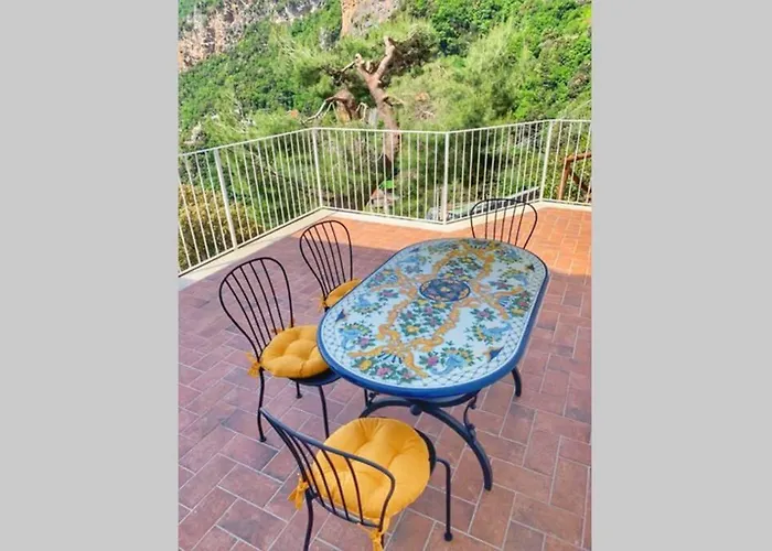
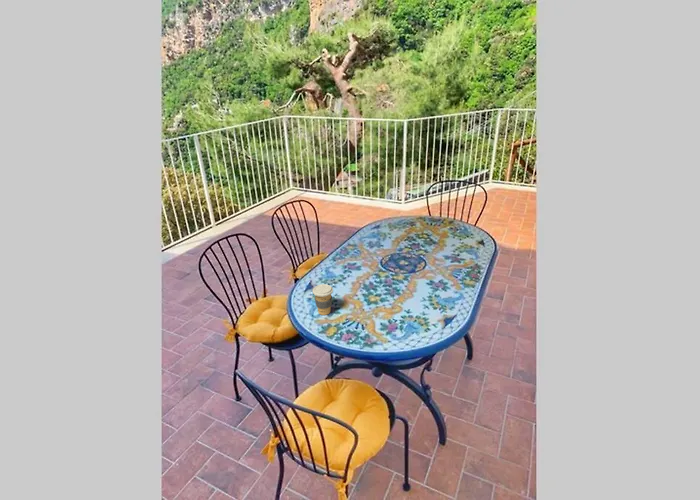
+ coffee cup (323, 300)
